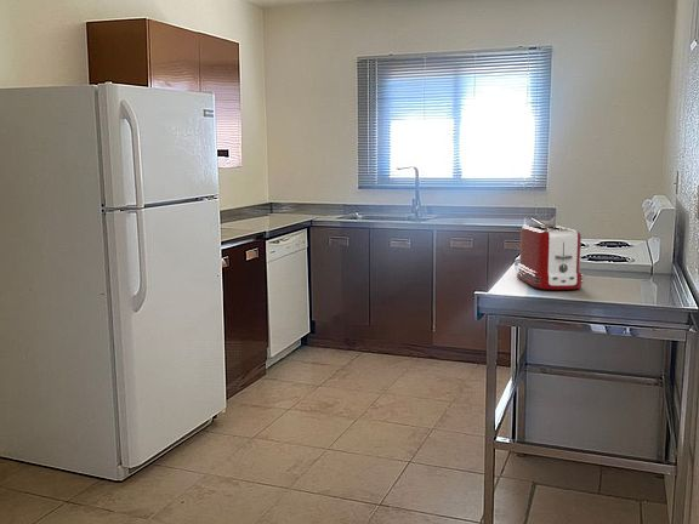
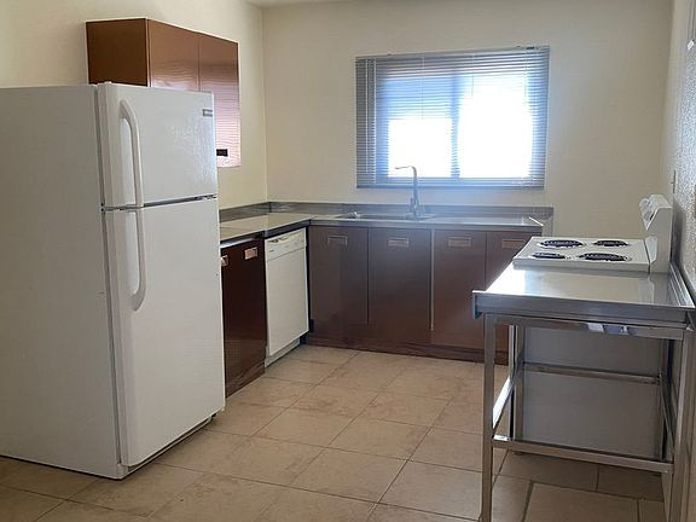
- toaster (549, 255)
